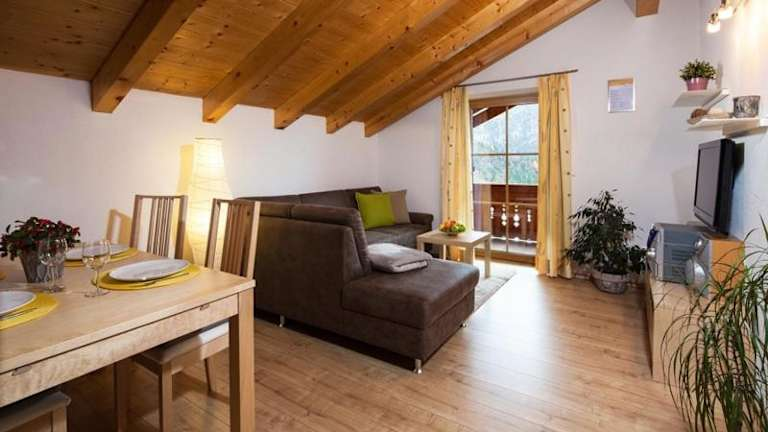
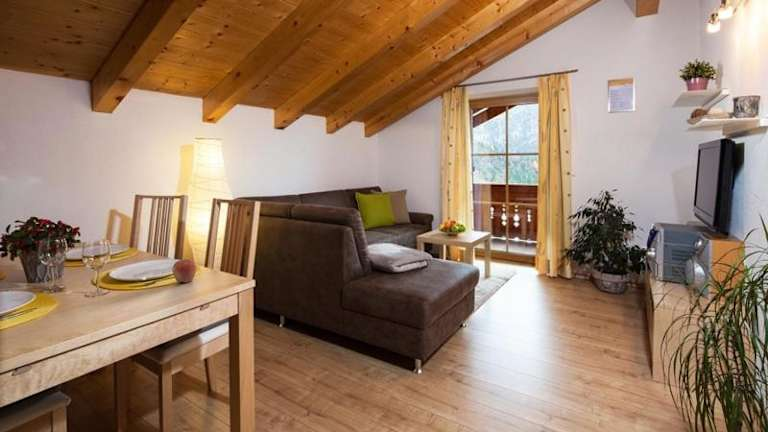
+ fruit (184, 269)
